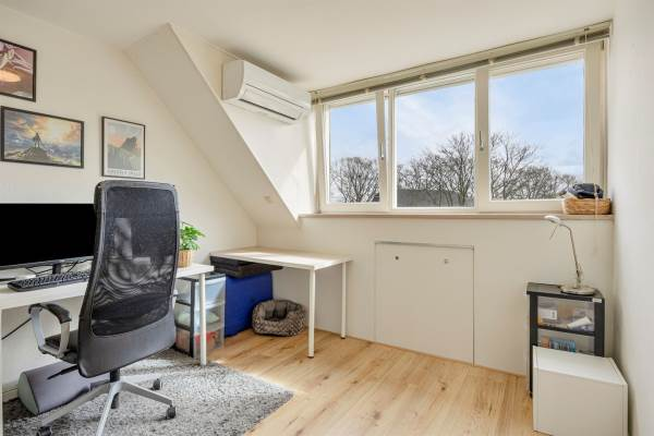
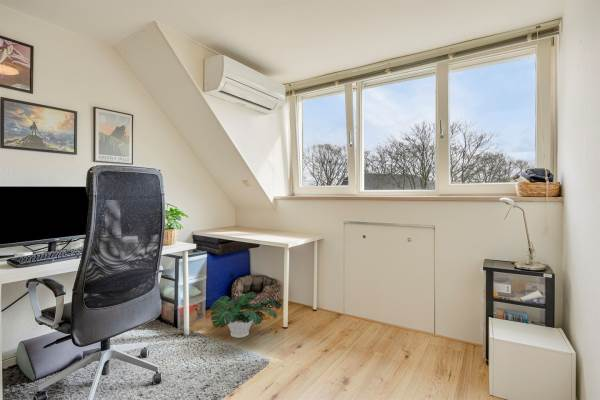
+ potted plant (240, 319)
